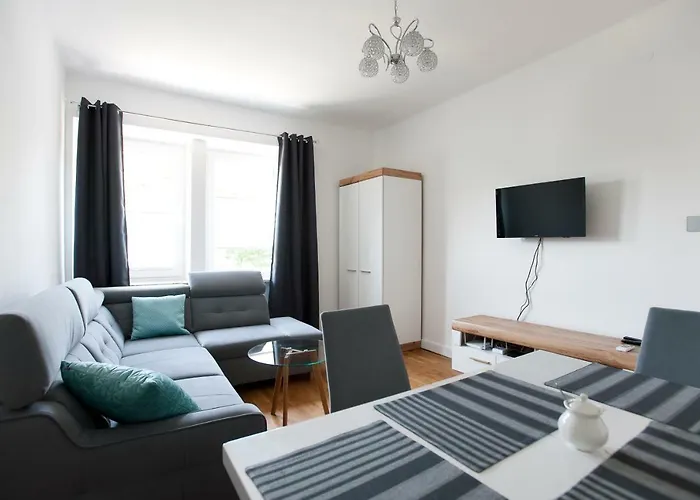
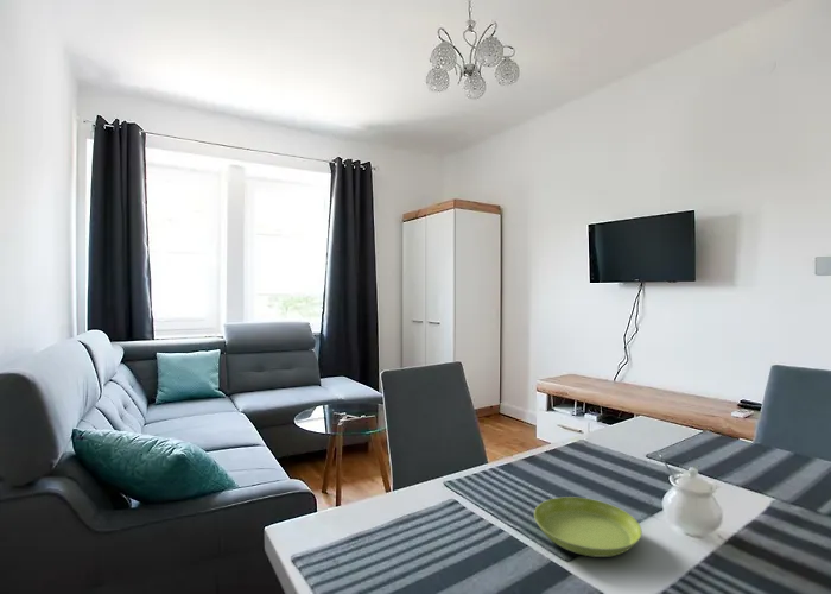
+ saucer (585, 526)
